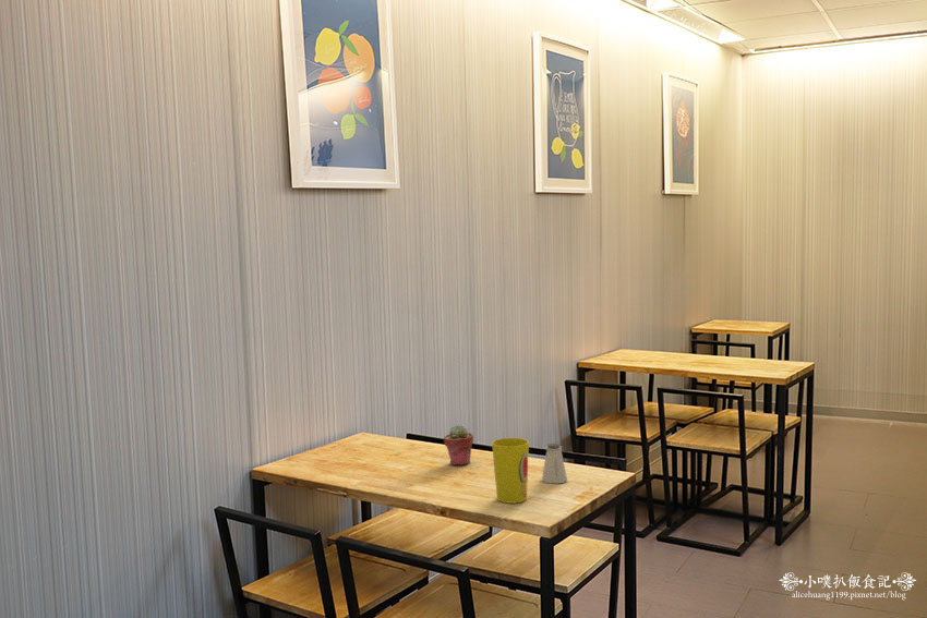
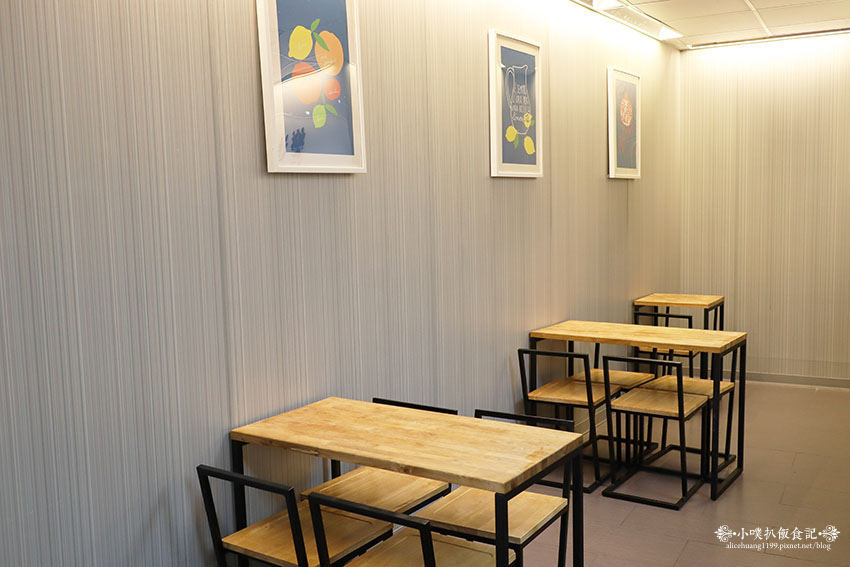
- saltshaker (554, 462)
- cup (510, 470)
- potted succulent (458, 444)
